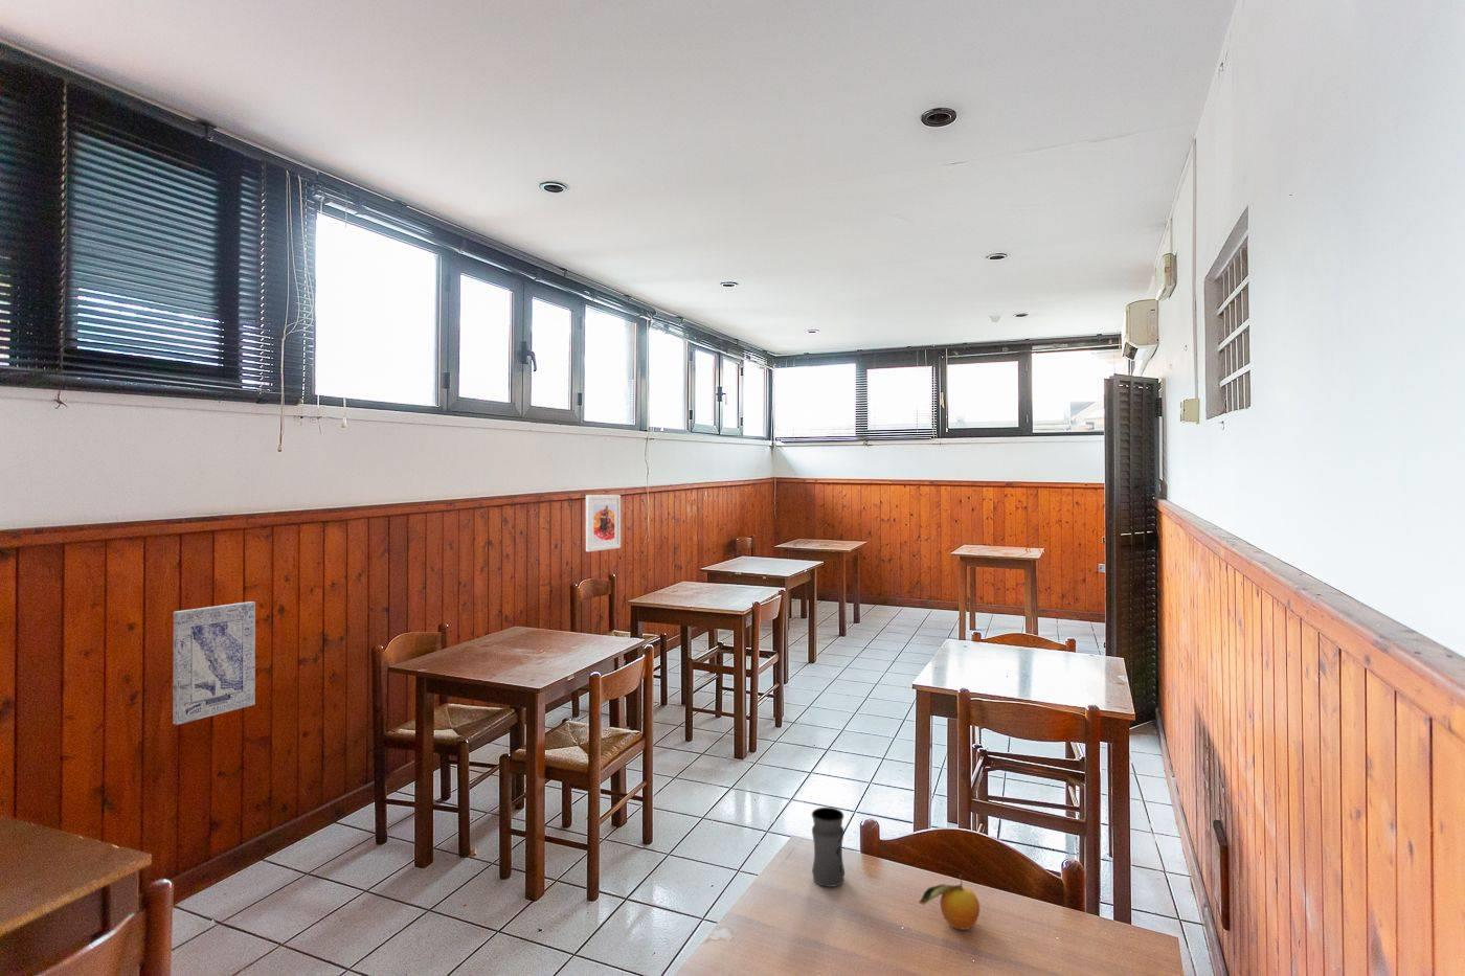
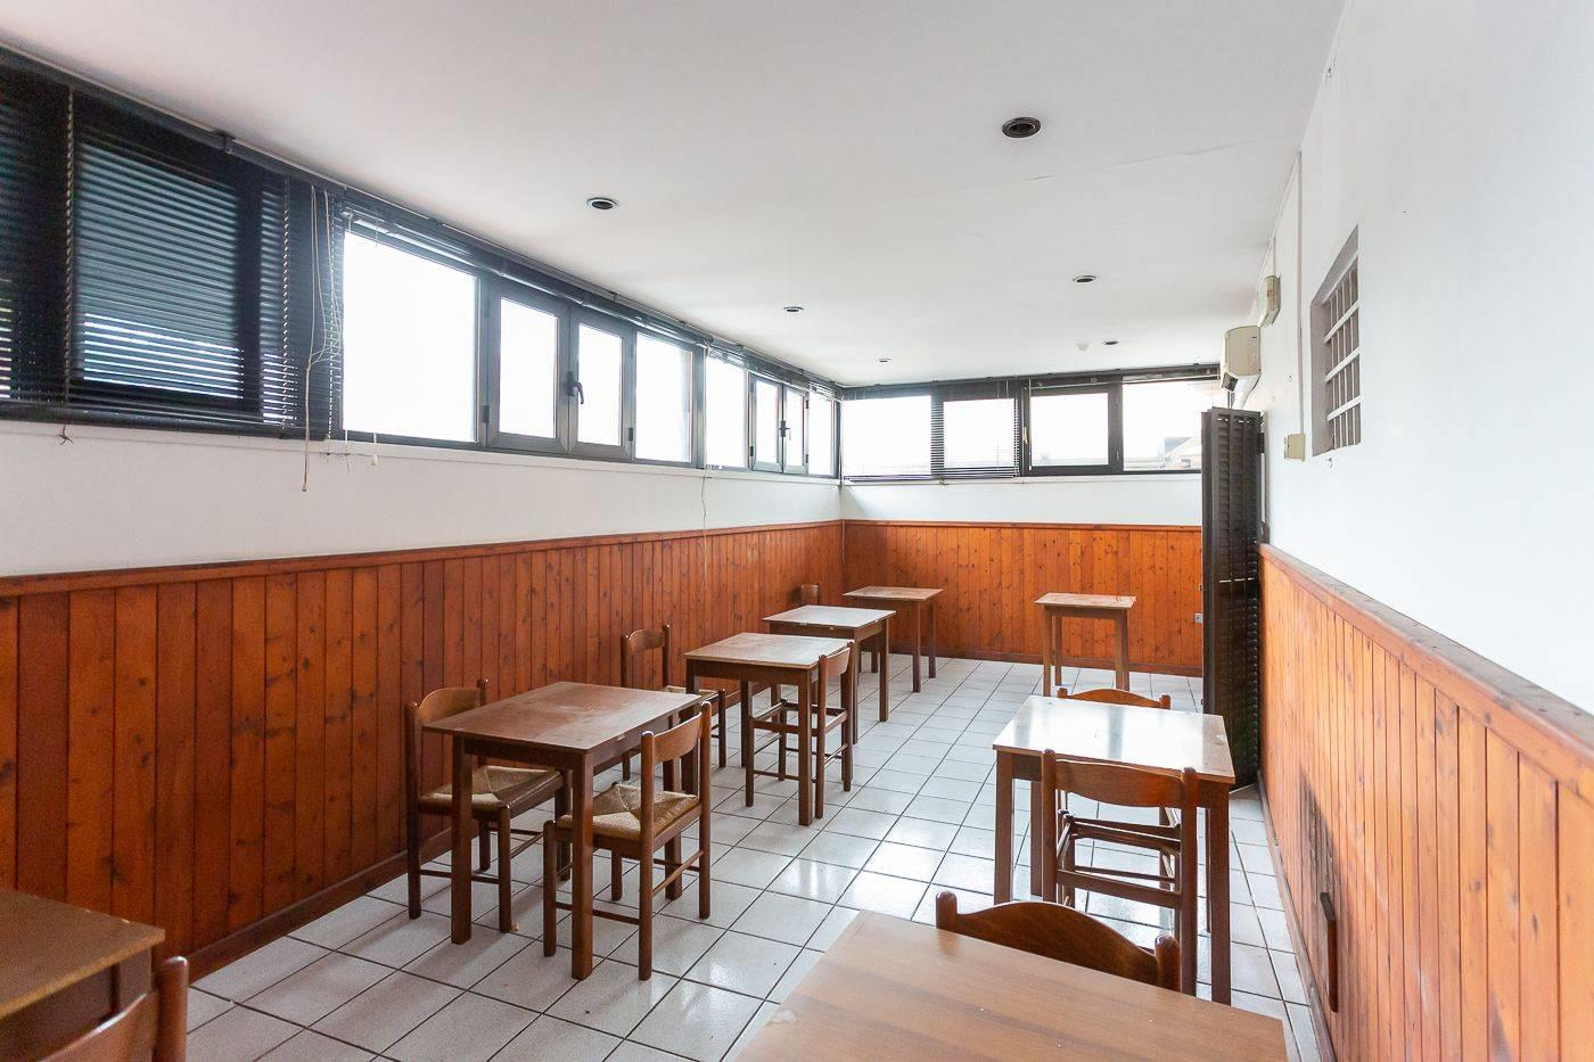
- fruit (948, 899)
- wall art (216, 660)
- jar (828, 845)
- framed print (602, 522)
